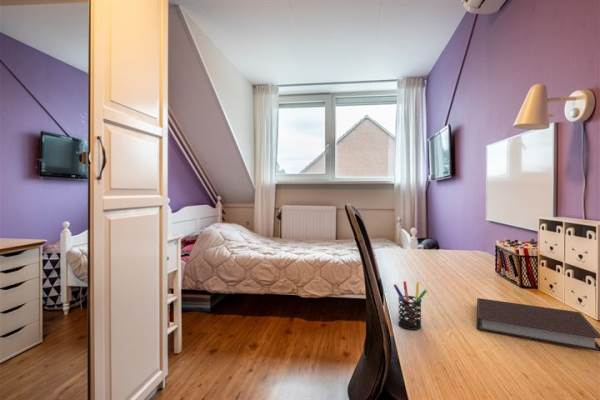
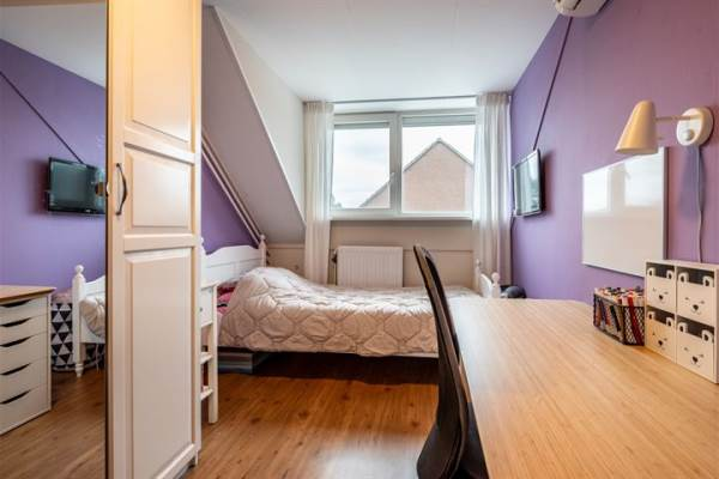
- notebook (529, 319)
- pen holder (411, 303)
